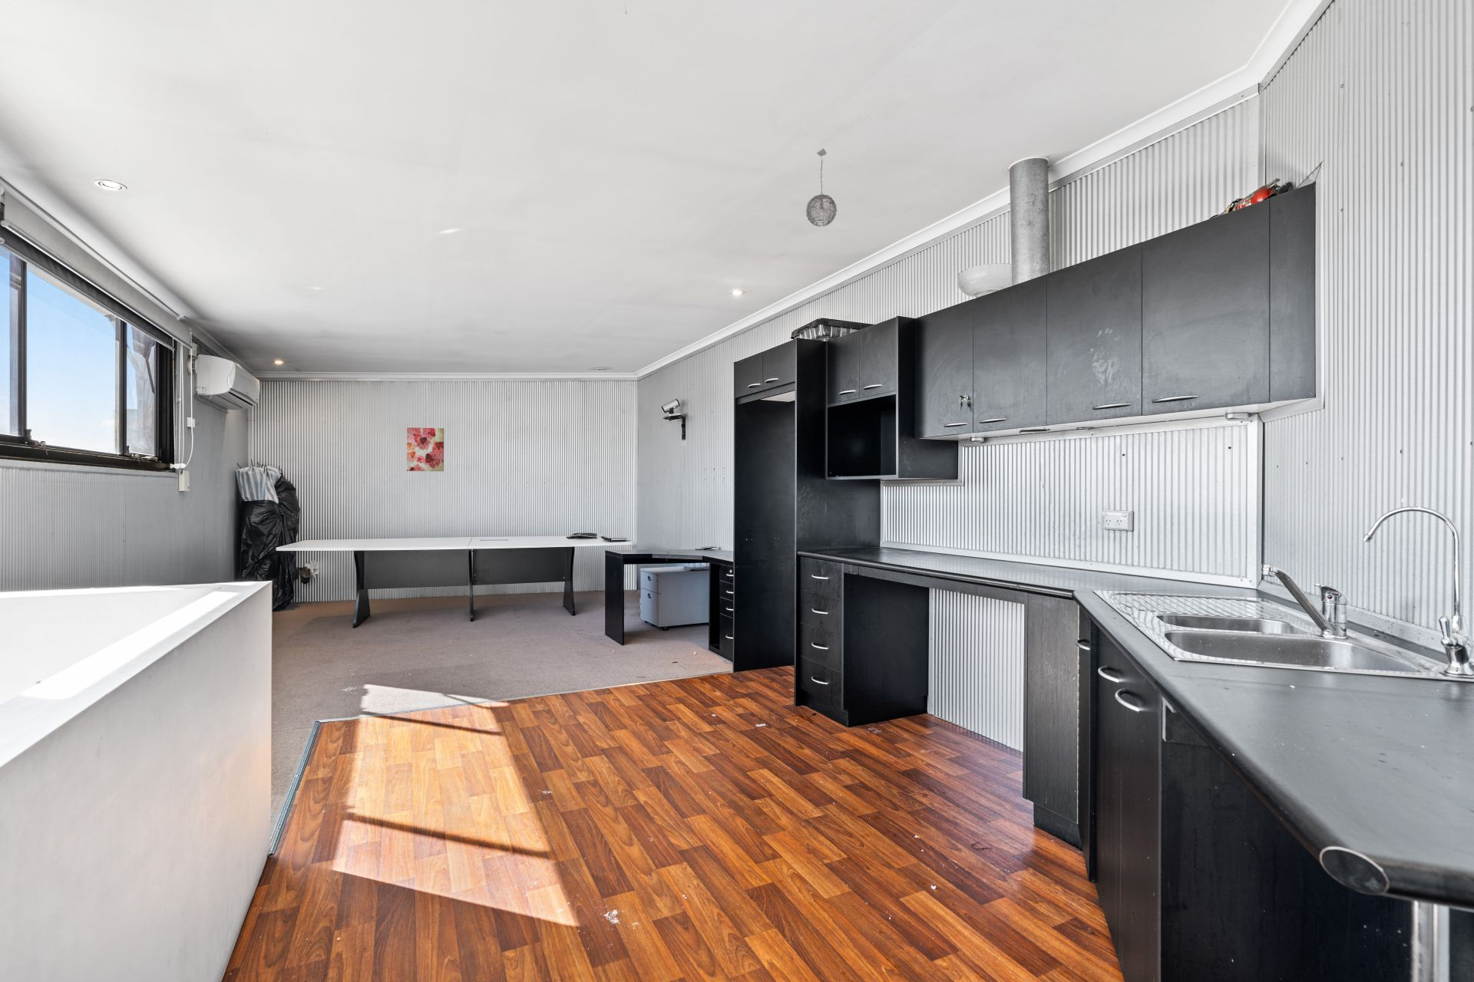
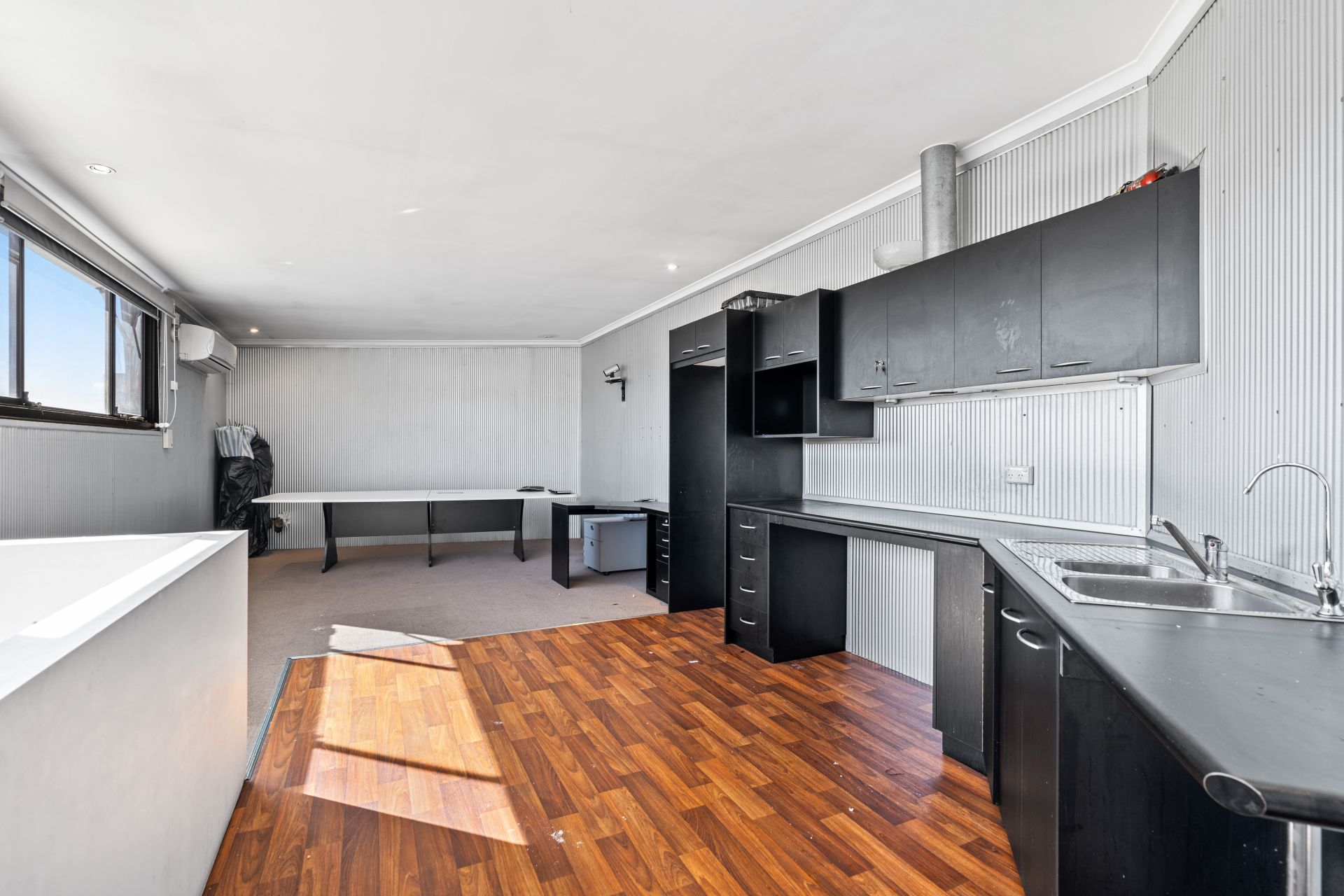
- wall art (426, 449)
- pendant light (821, 187)
